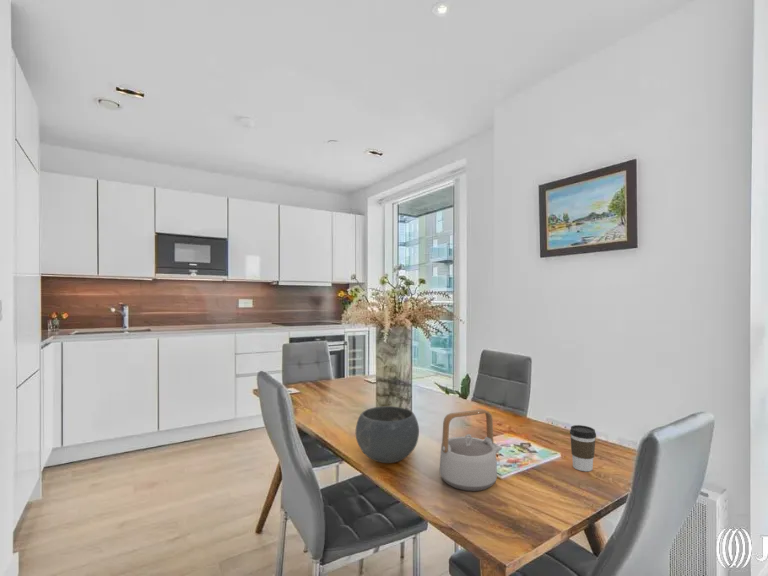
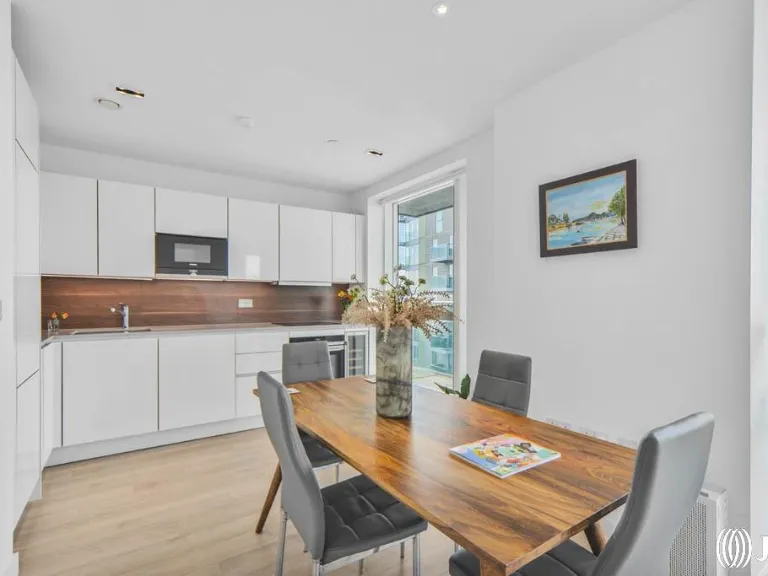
- teapot (472, 444)
- bowl (387, 435)
- coffee cup (582, 448)
